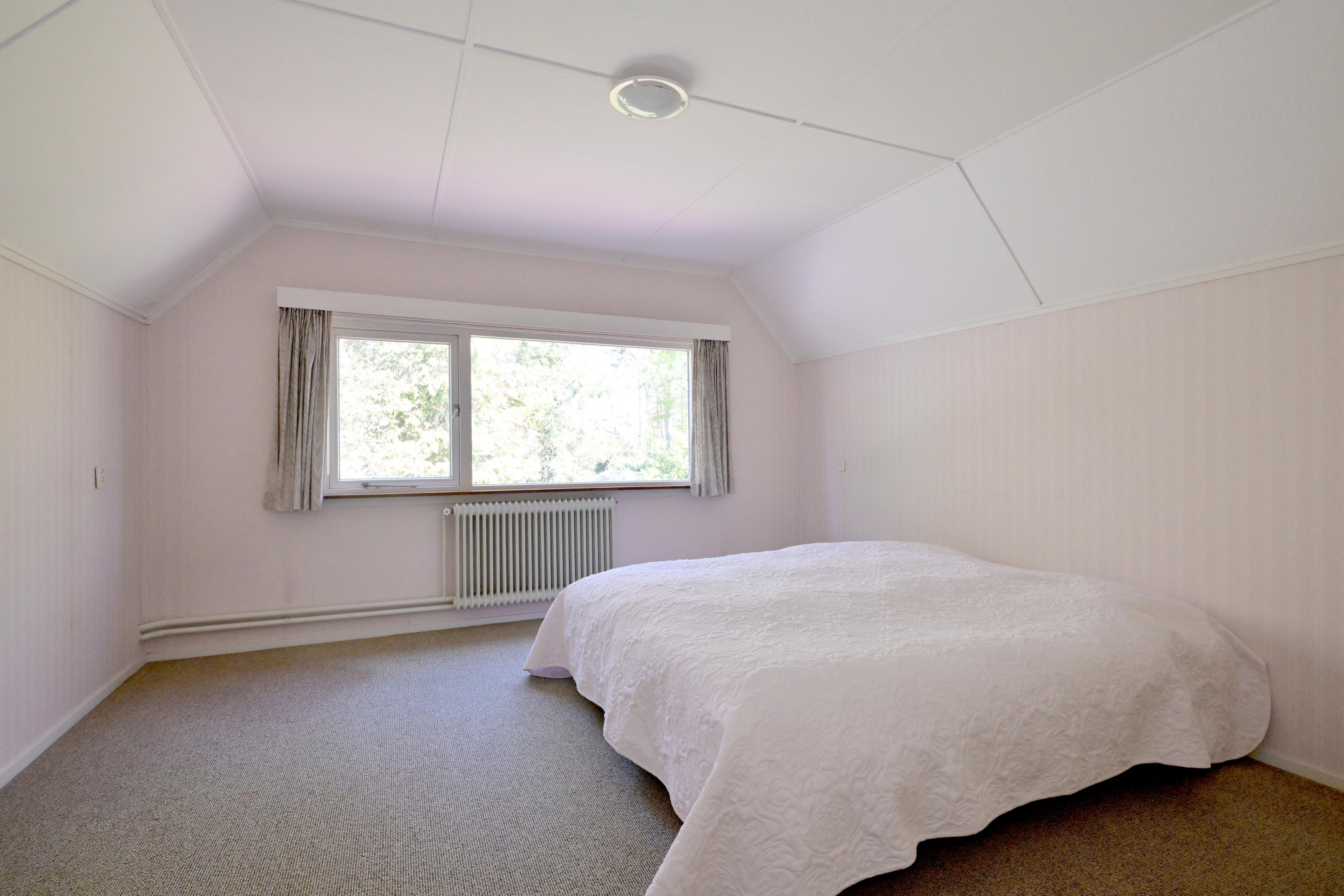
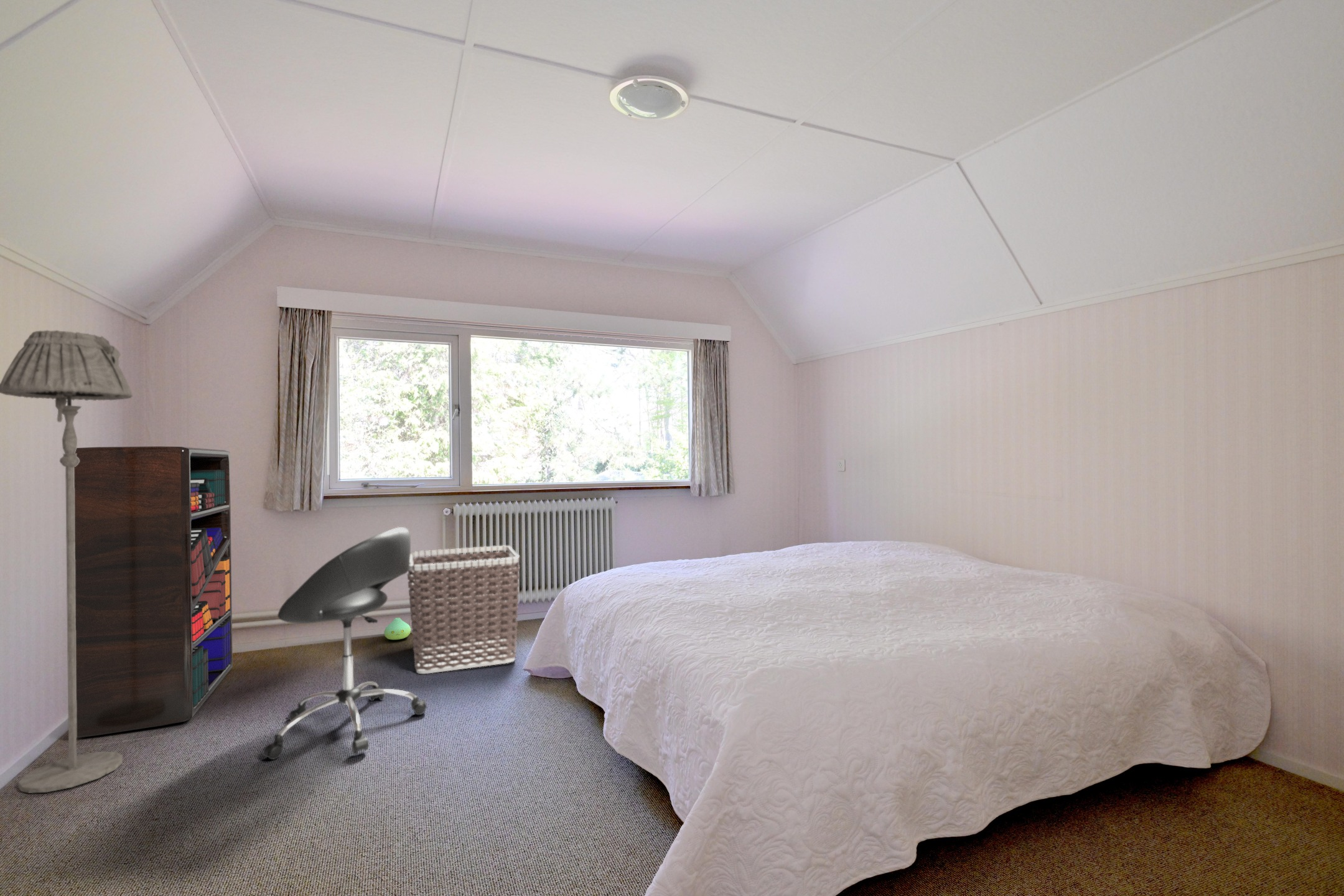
+ bookshelf (161, 573)
+ clothes hamper (464, 605)
+ chair (344, 627)
+ floor lamp (70, 553)
+ plush toy (397, 628)
